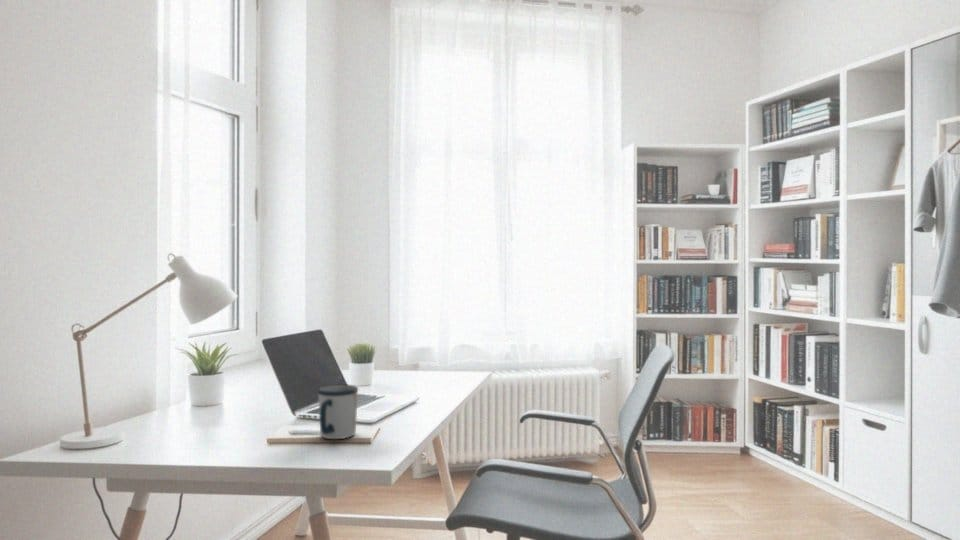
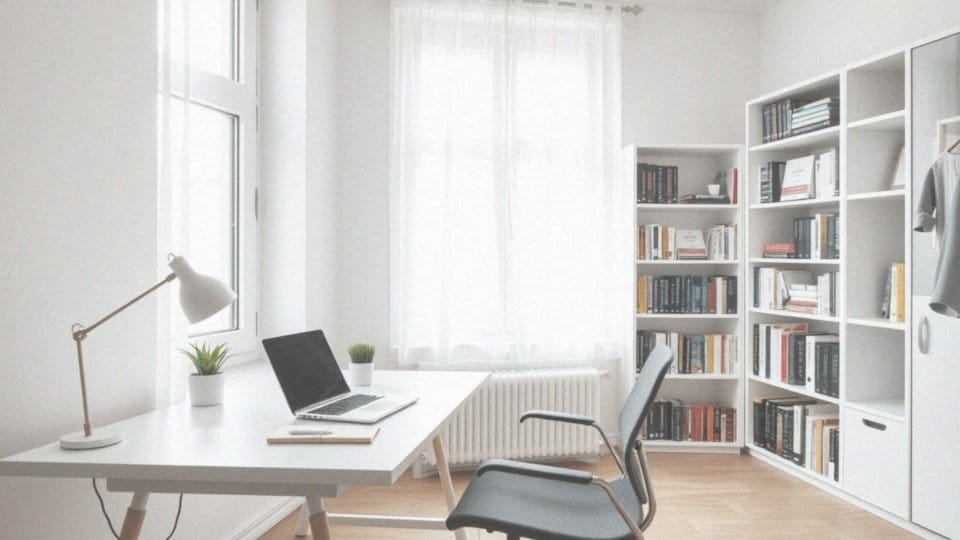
- mug (335, 412)
